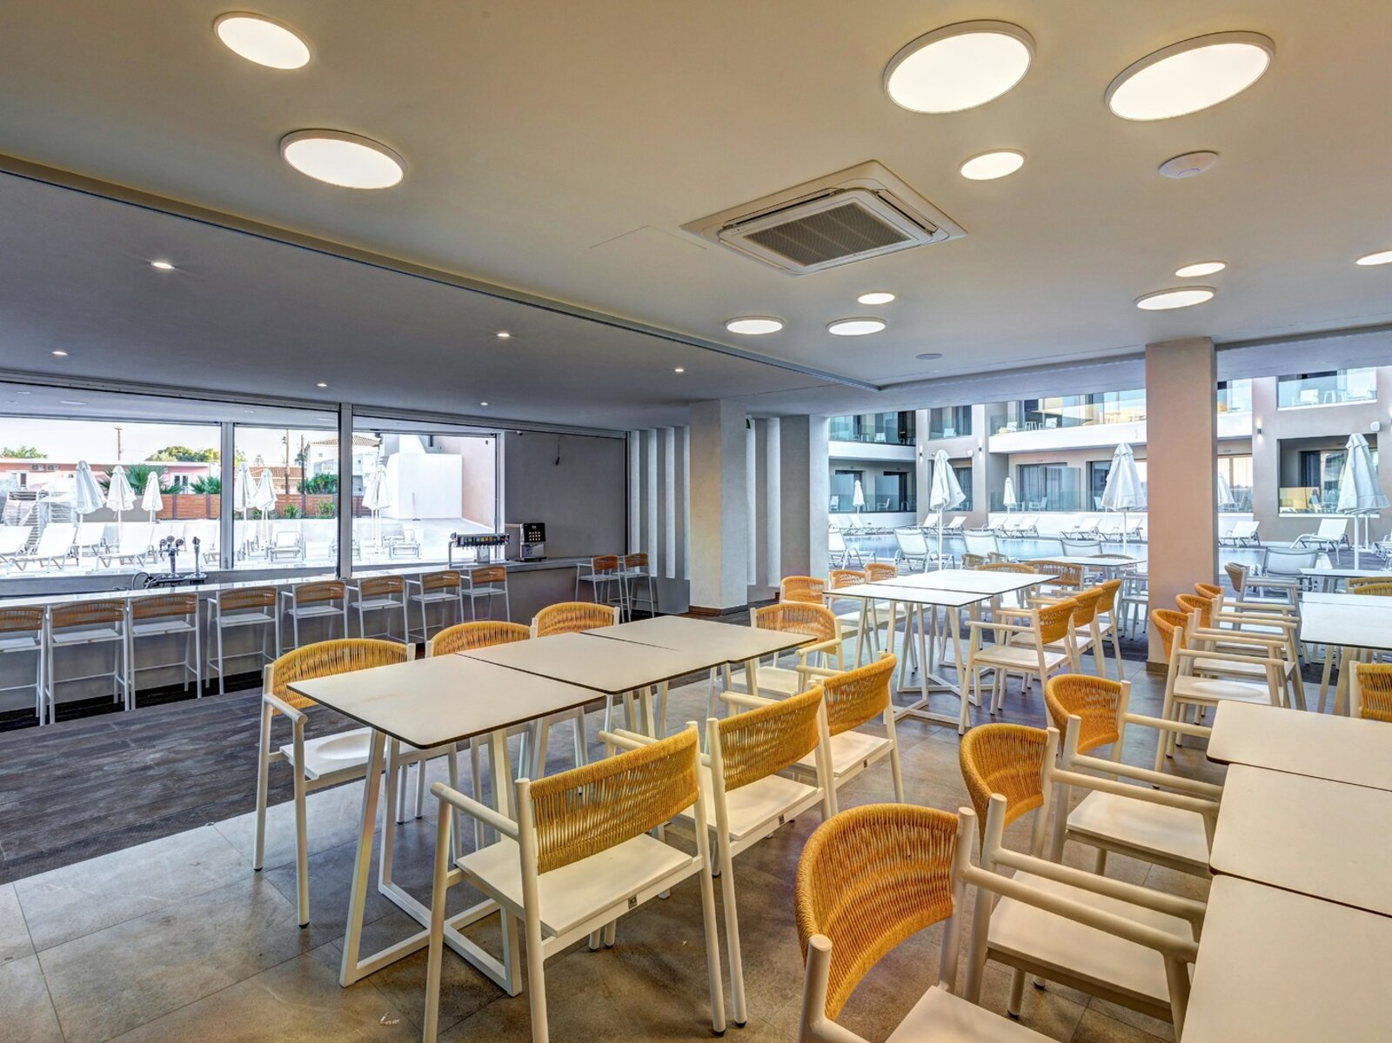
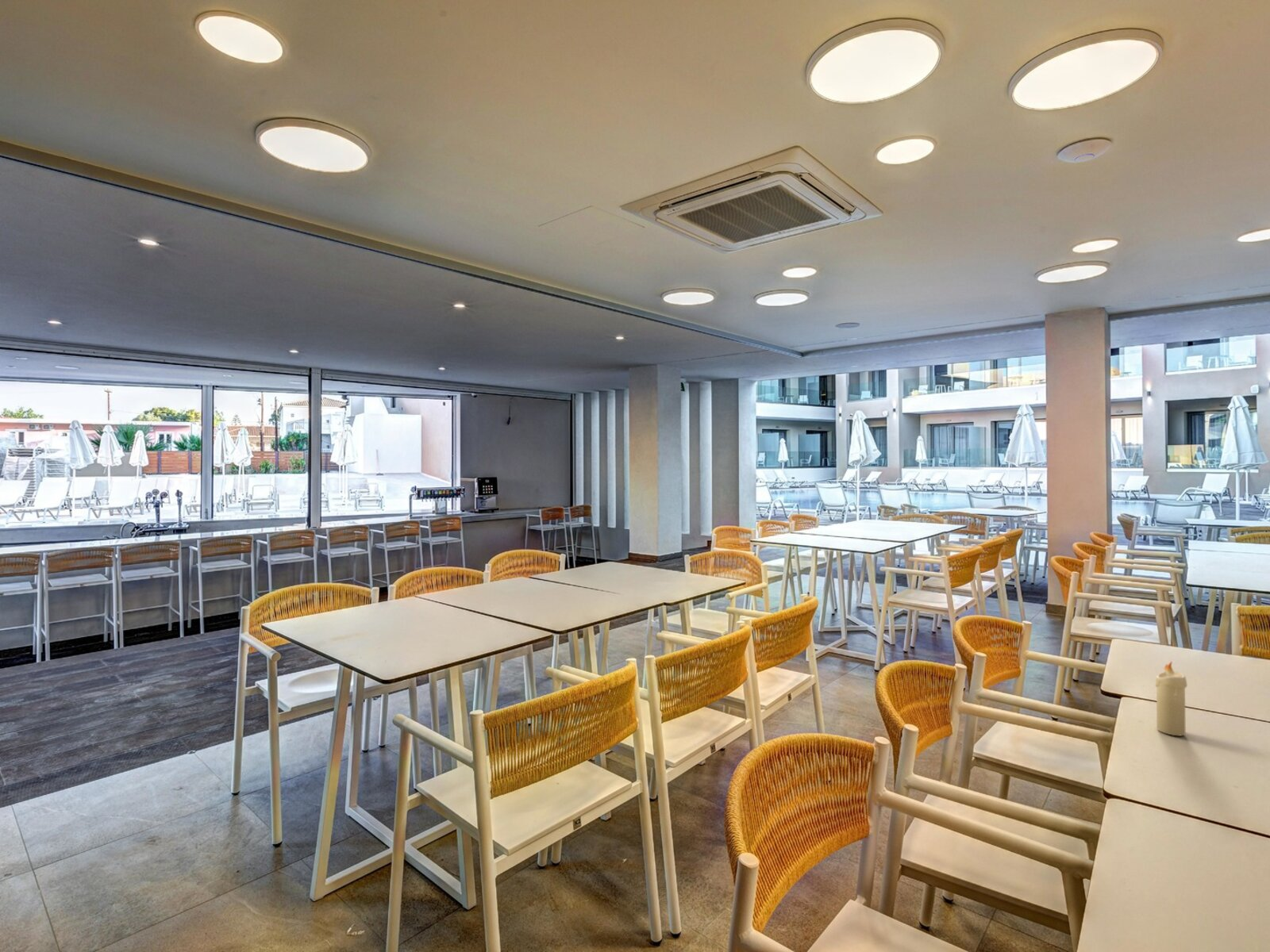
+ candle (1171, 697)
